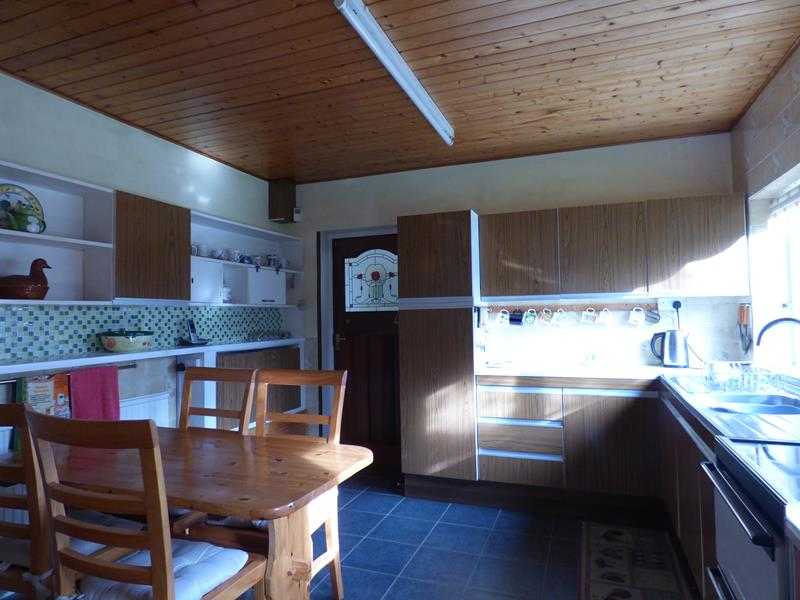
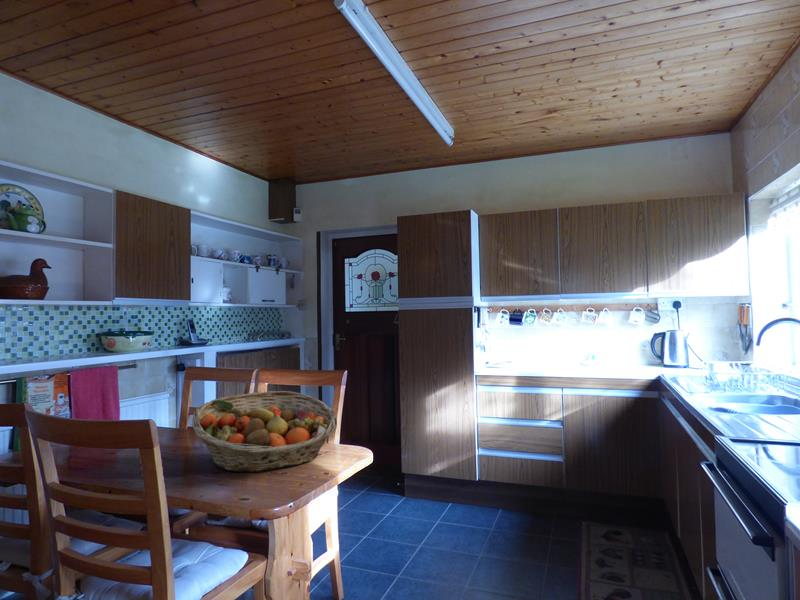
+ fruit basket (267, 428)
